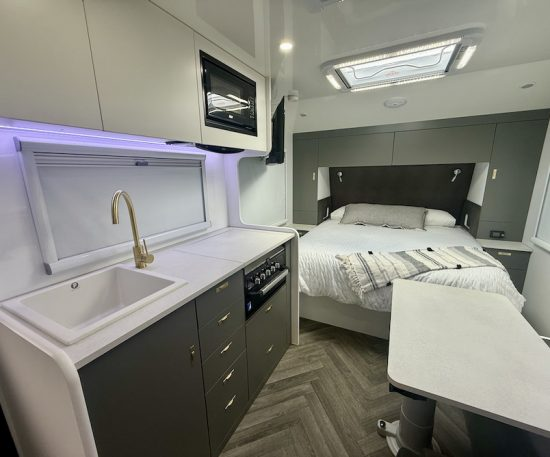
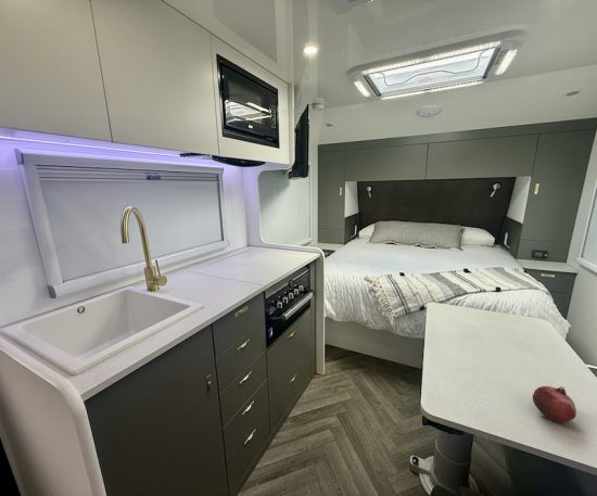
+ fruit (554, 400)
